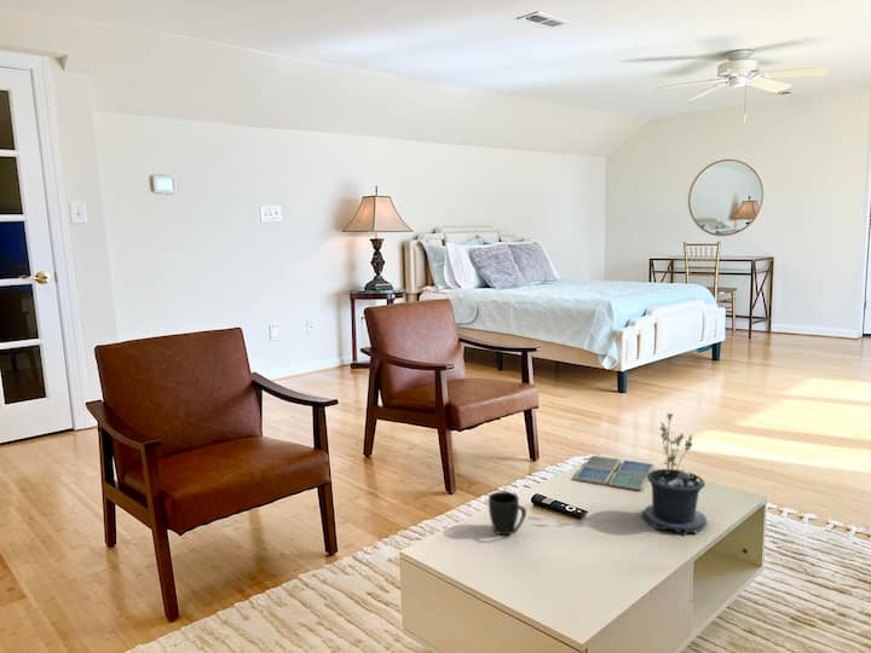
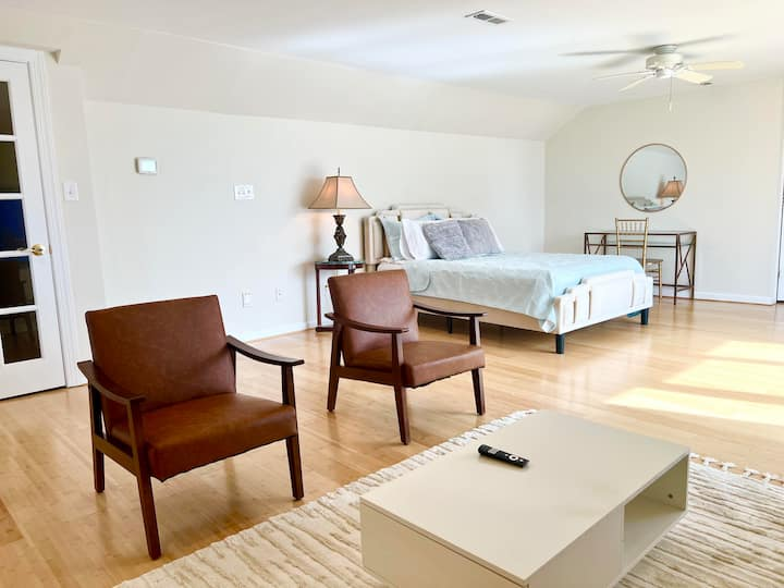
- mug (508, 515)
- potted plant (676, 468)
- drink coaster (616, 472)
